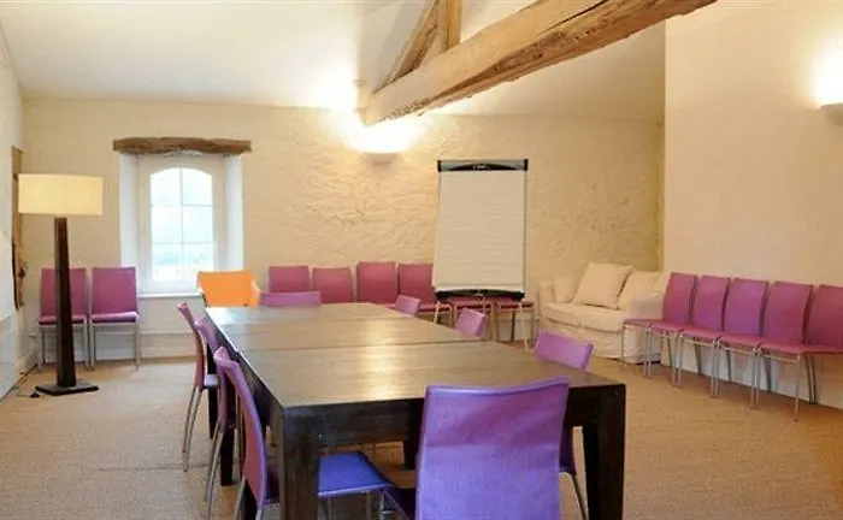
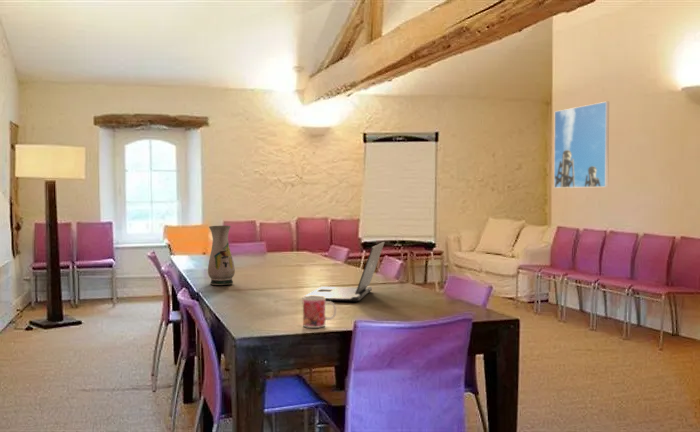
+ vase (221, 255)
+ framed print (580, 147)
+ mug (319, 311)
+ laptop (361, 276)
